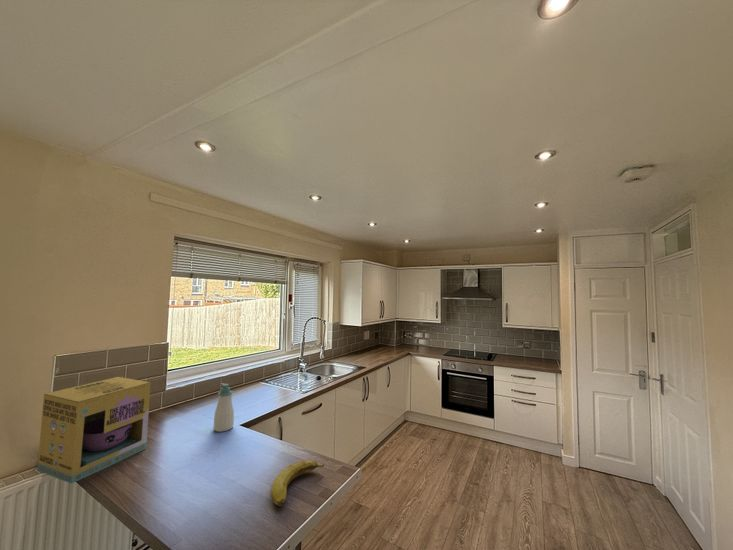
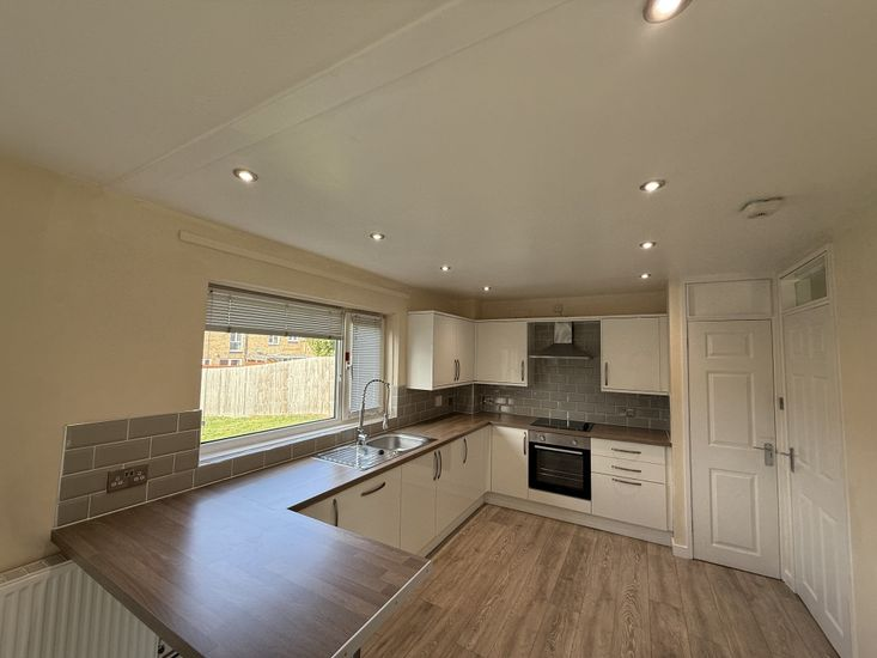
- banana (298, 475)
- soap bottle (224, 406)
- cereal box (98, 422)
